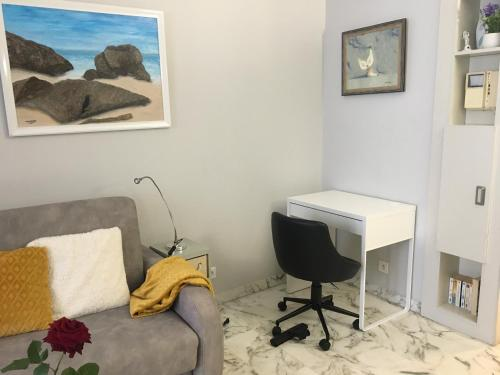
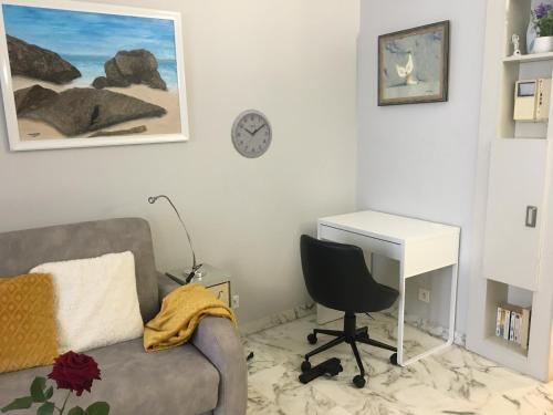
+ wall clock (252, 134)
